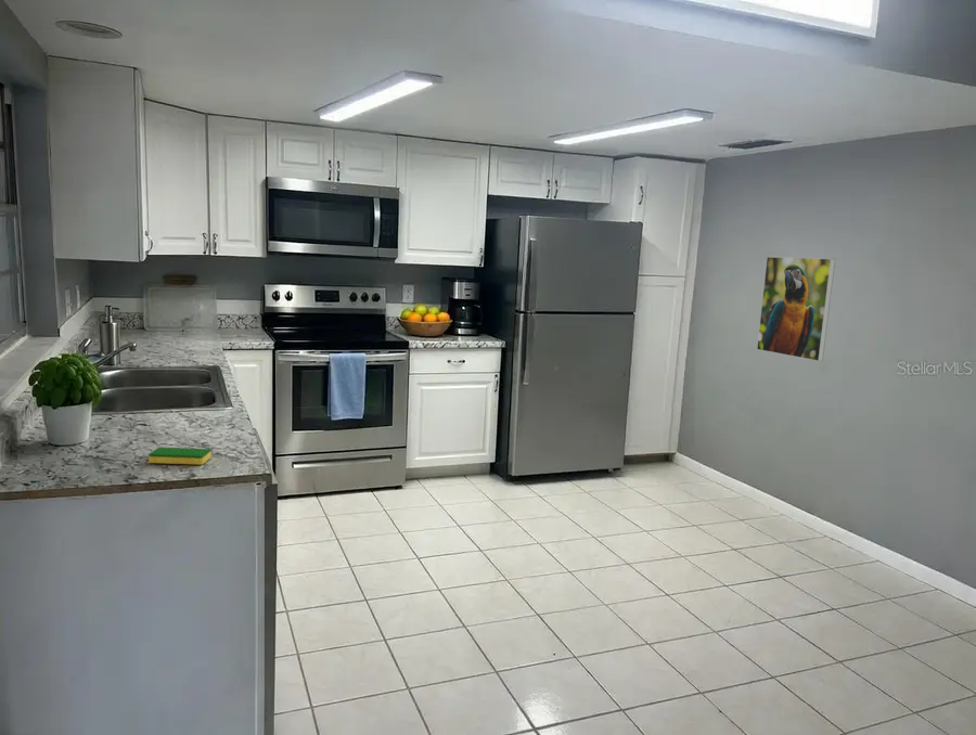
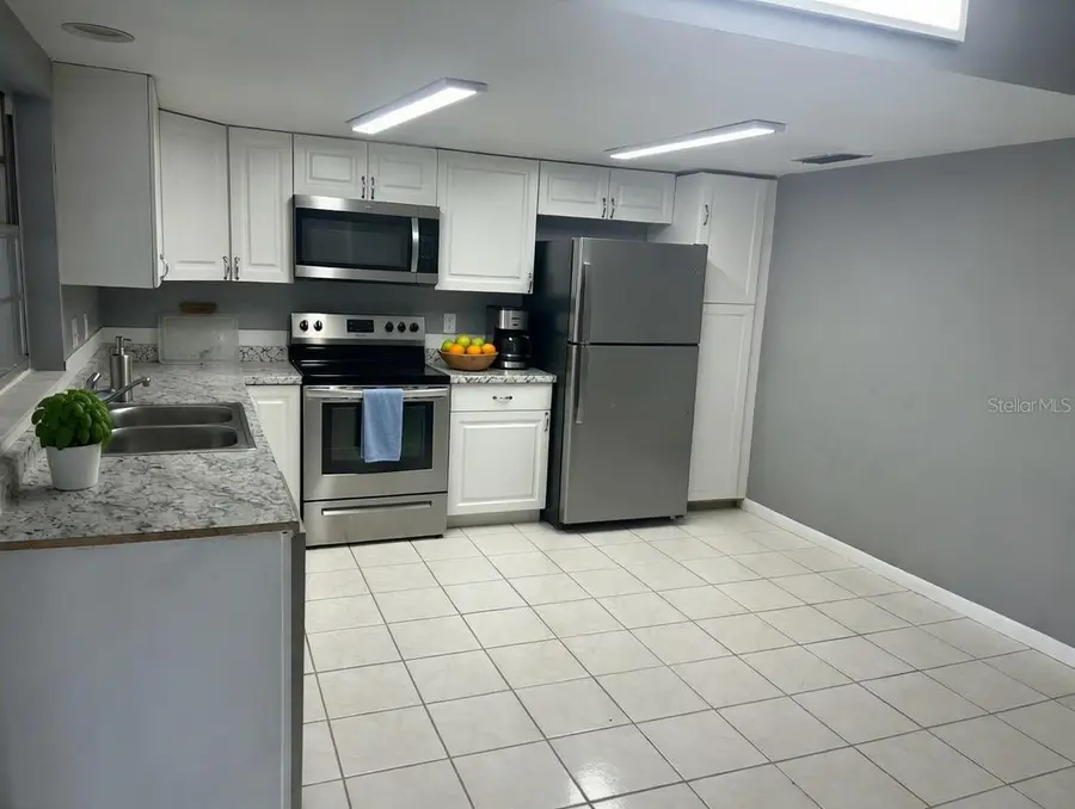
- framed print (793, 307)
- dish sponge (180, 455)
